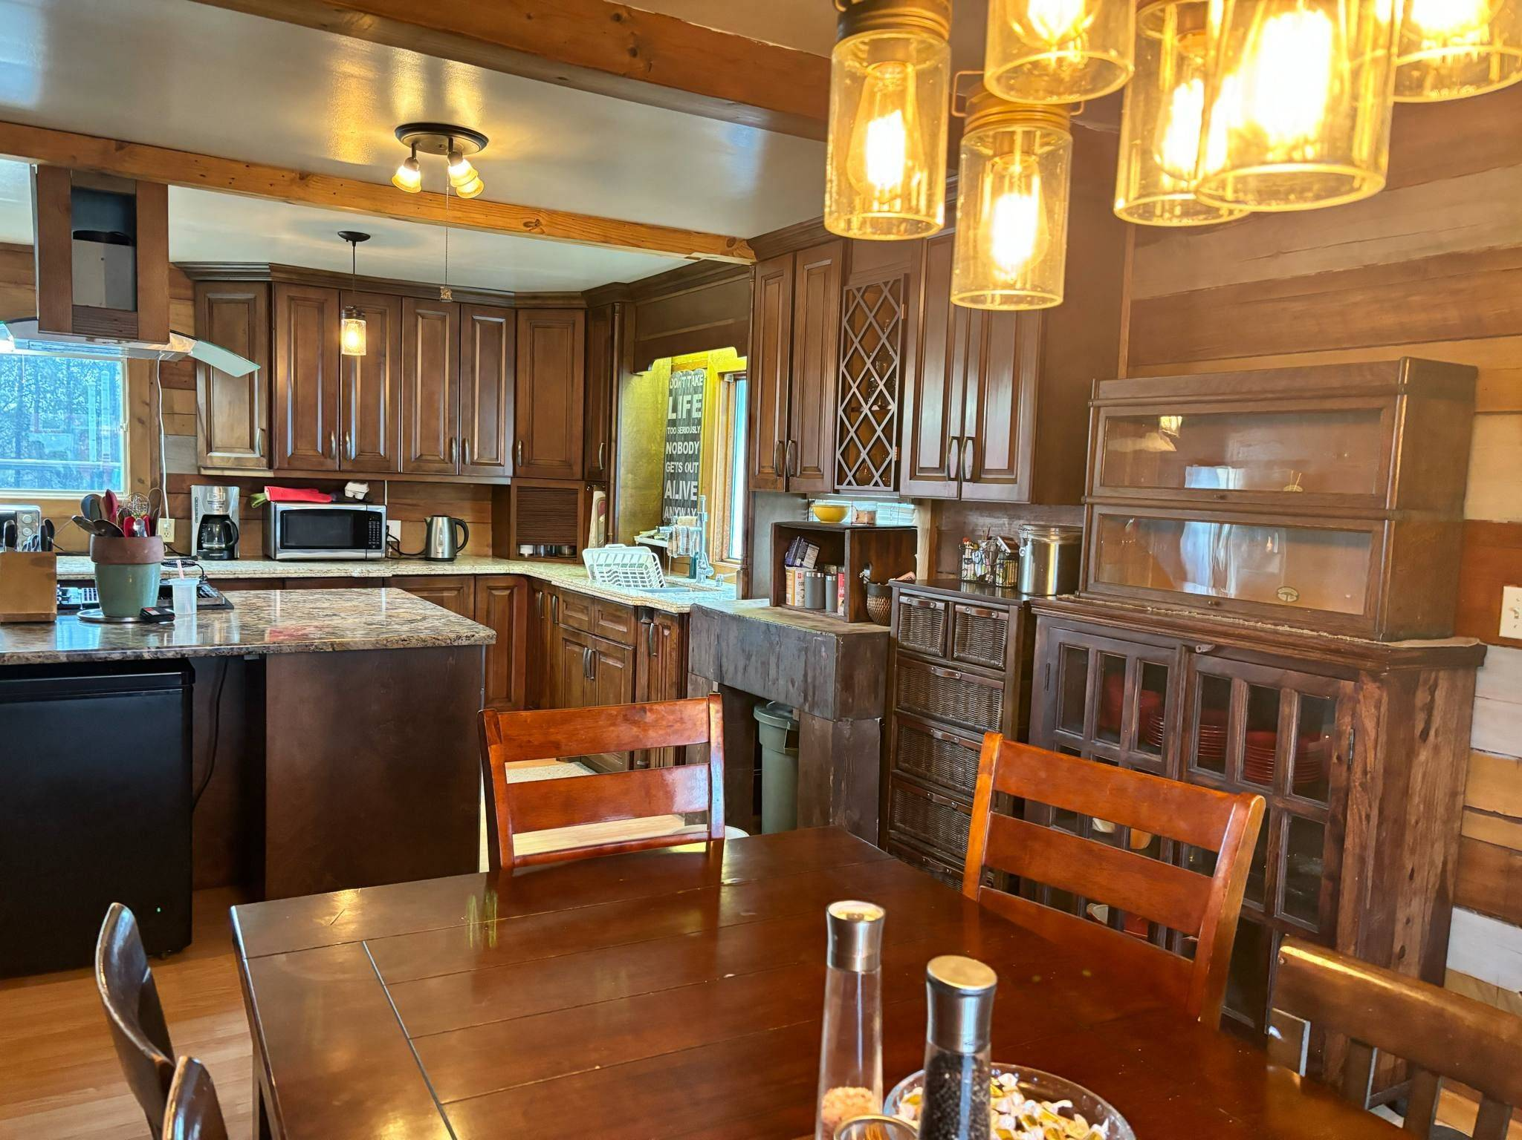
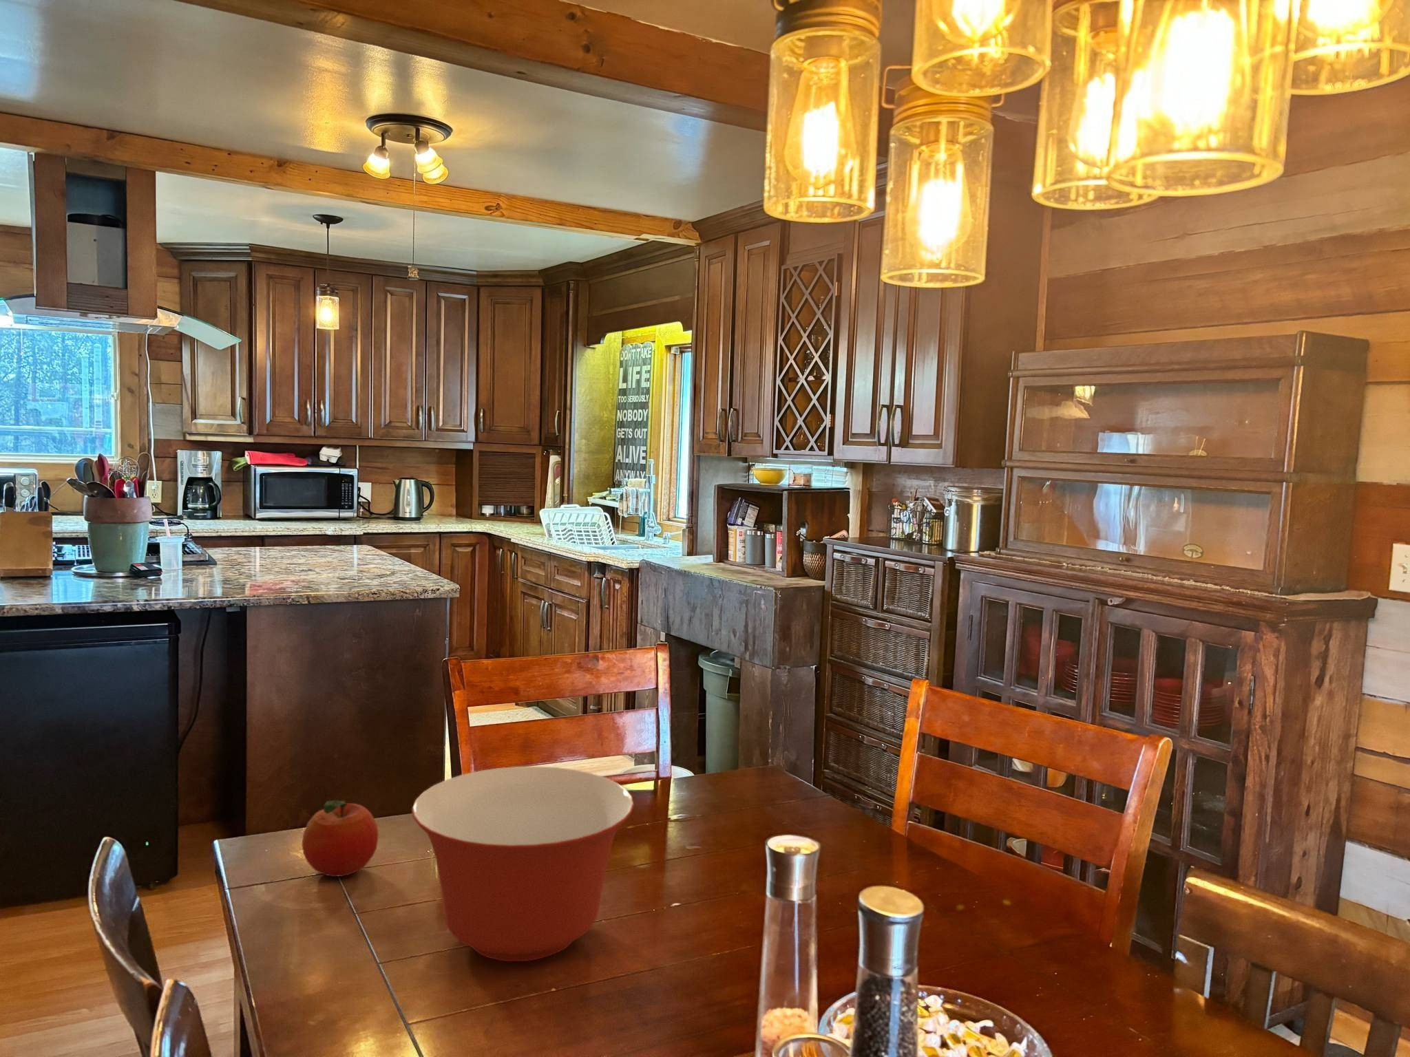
+ mixing bowl (523, 868)
+ fruit (341, 833)
